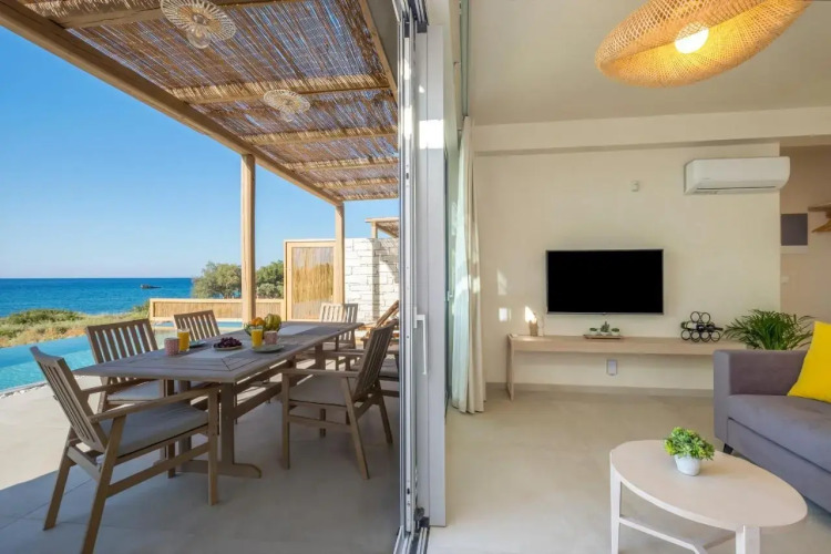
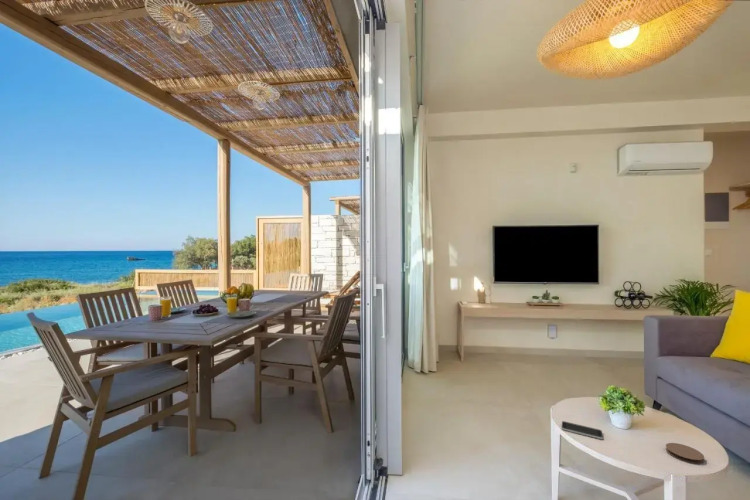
+ smartphone (581, 429)
+ coaster (684, 452)
